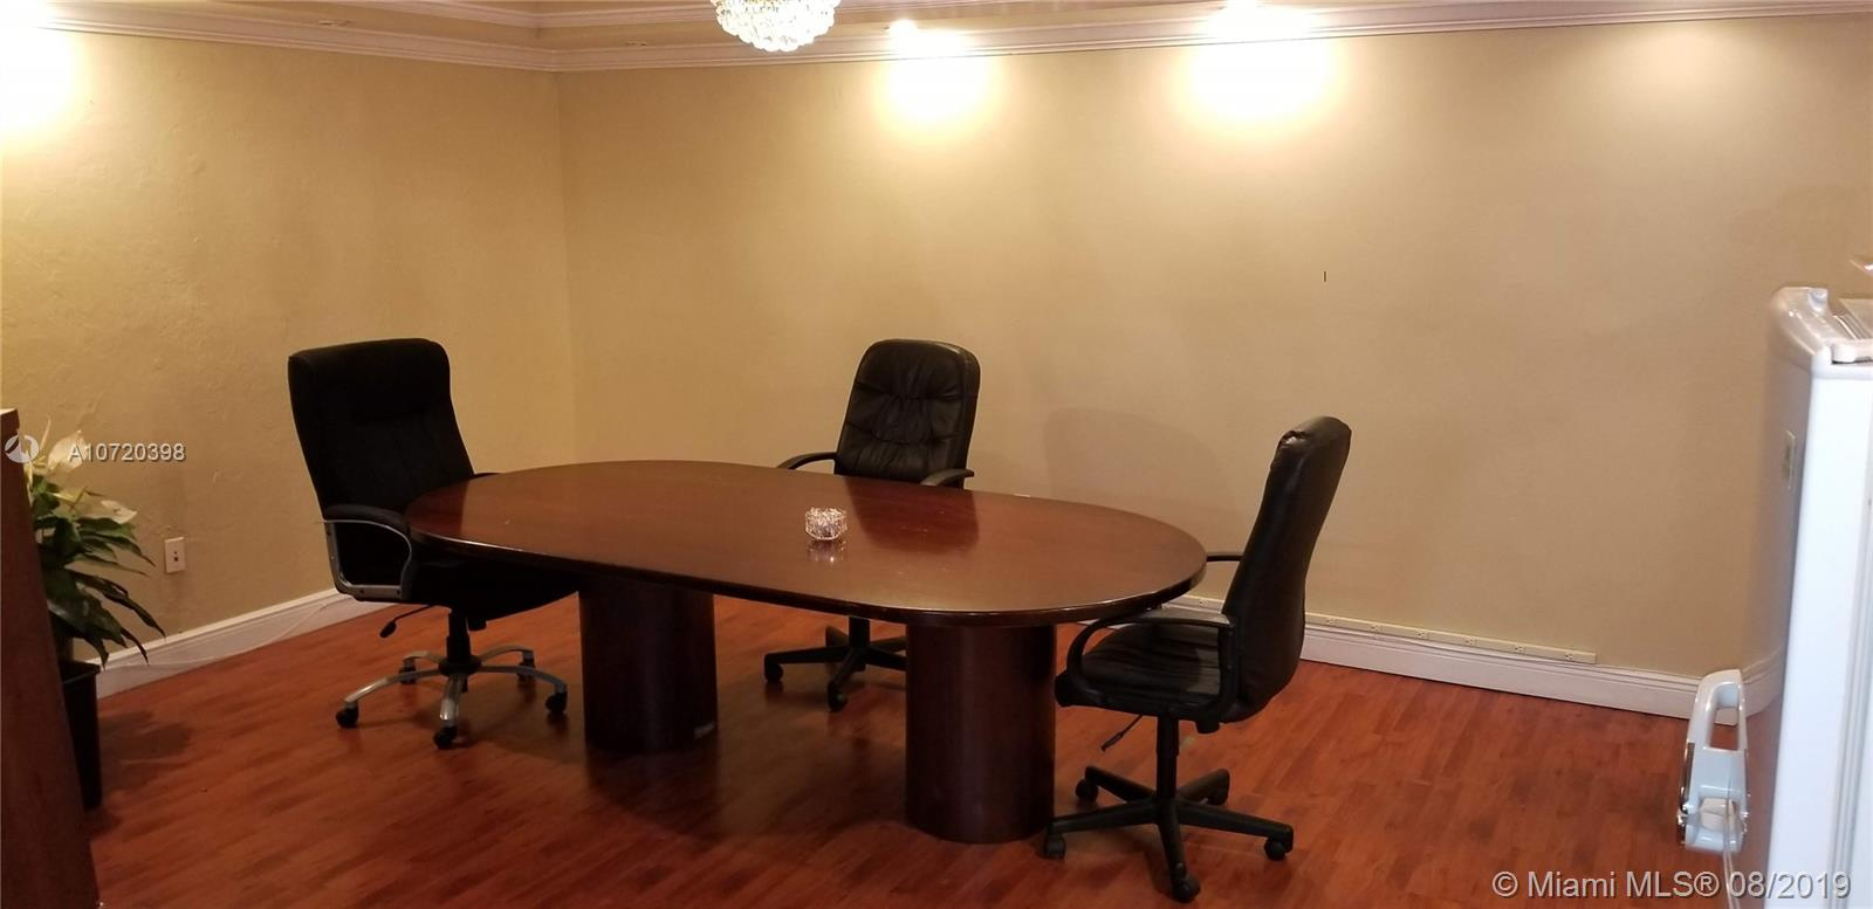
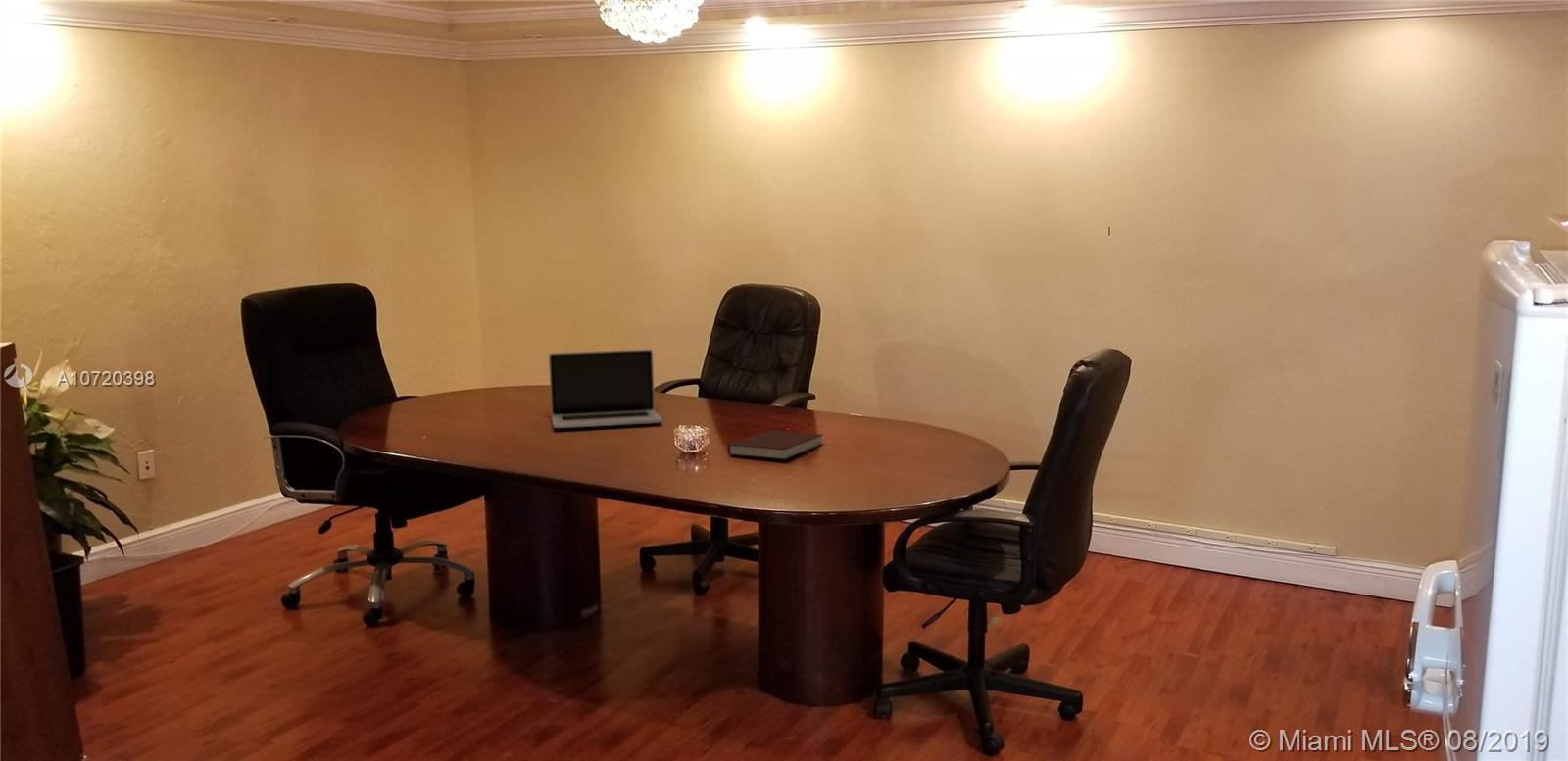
+ notebook (776, 444)
+ laptop (605, 388)
